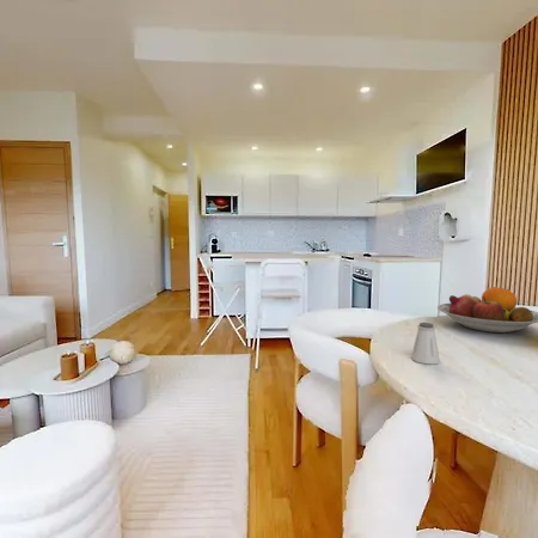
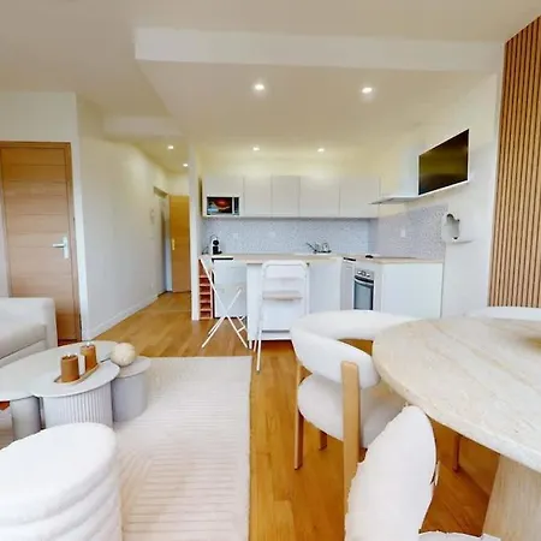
- saltshaker (426, 341)
- fruit bowl (488, 307)
